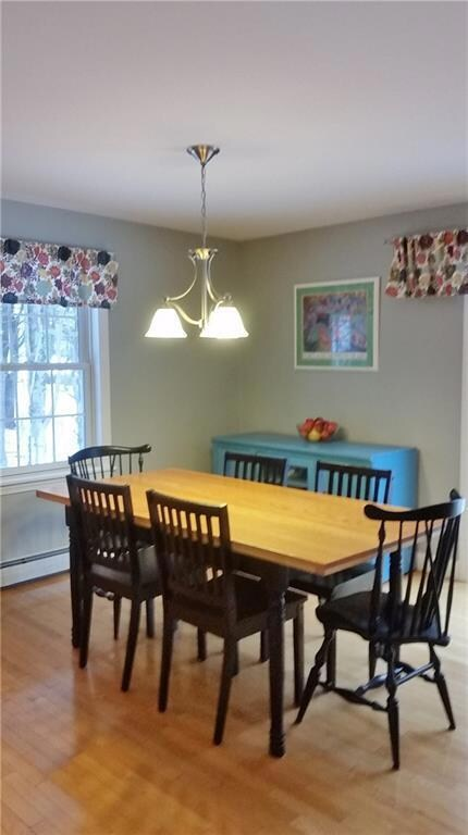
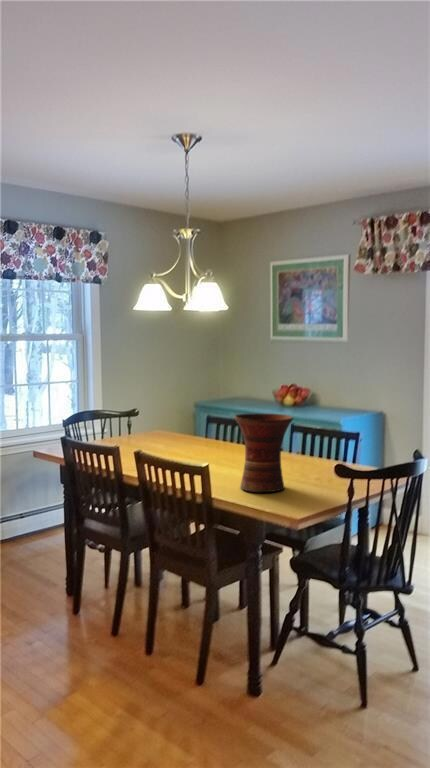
+ vase (263, 451)
